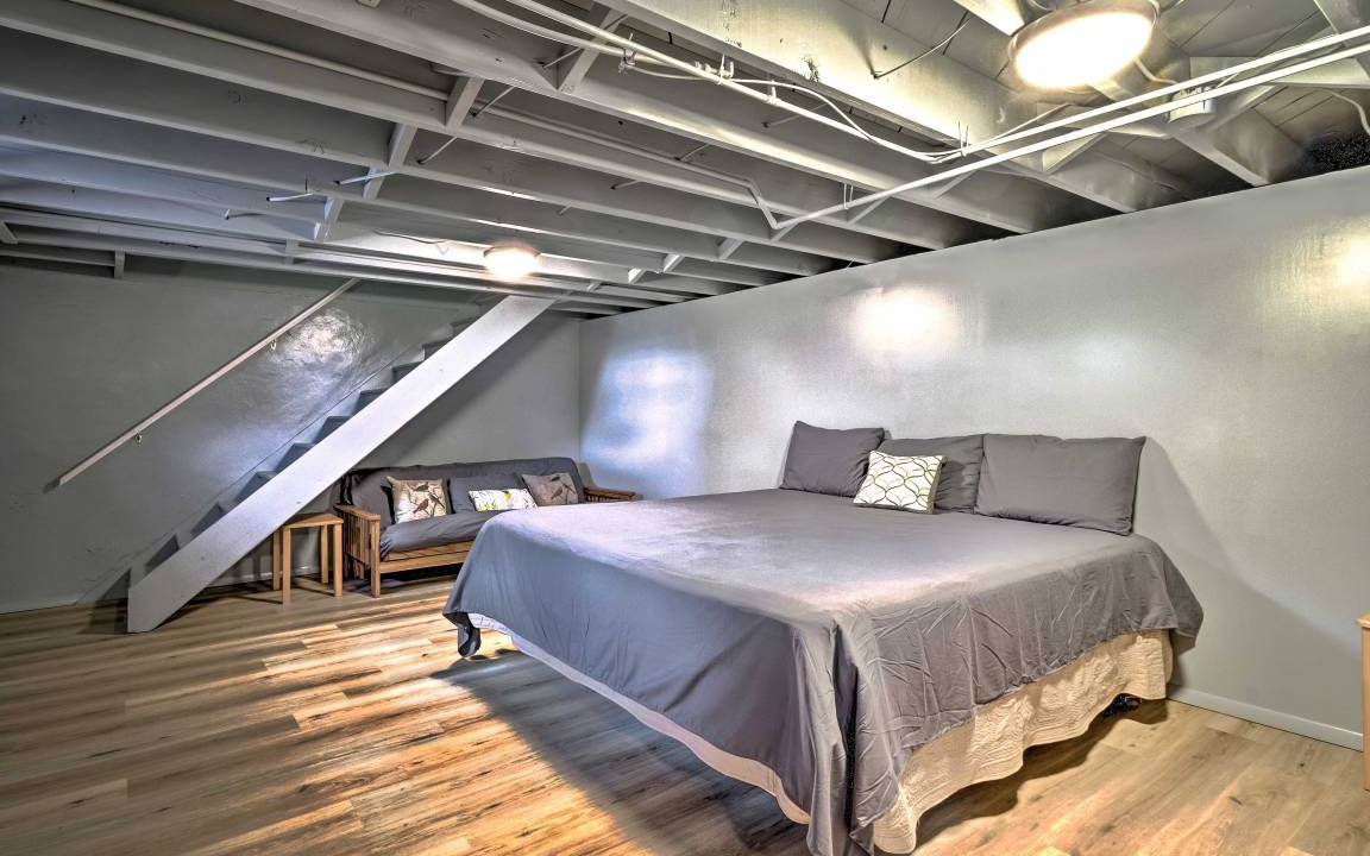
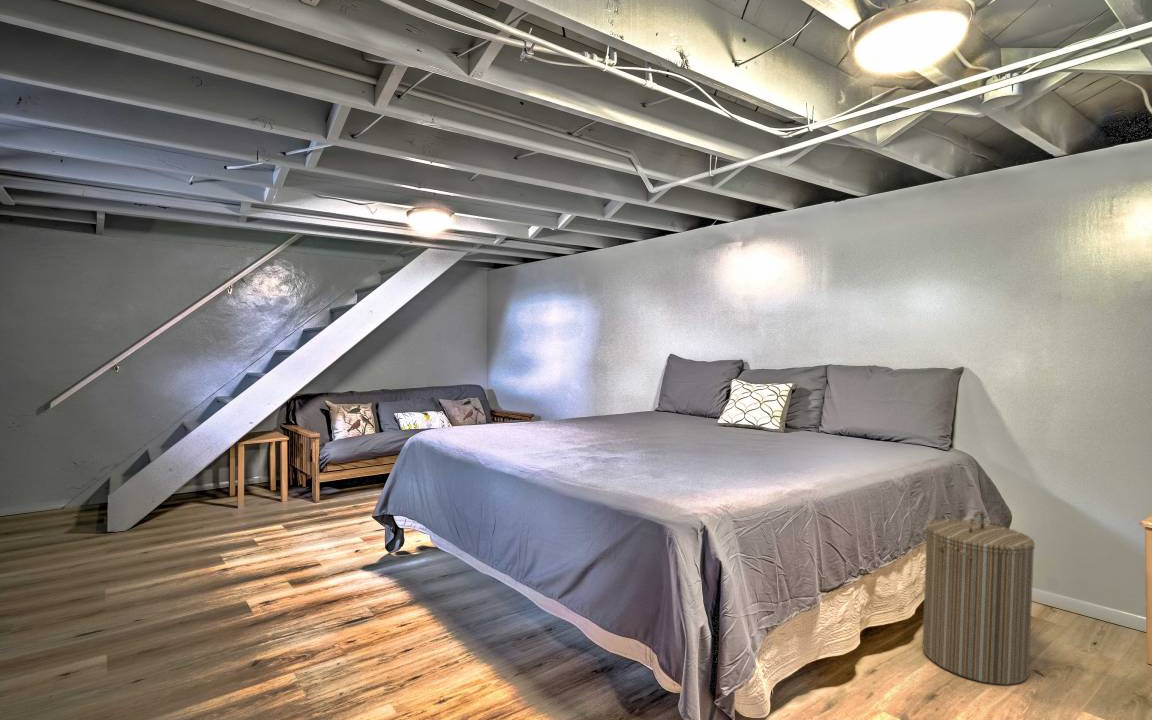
+ laundry hamper (976, 586)
